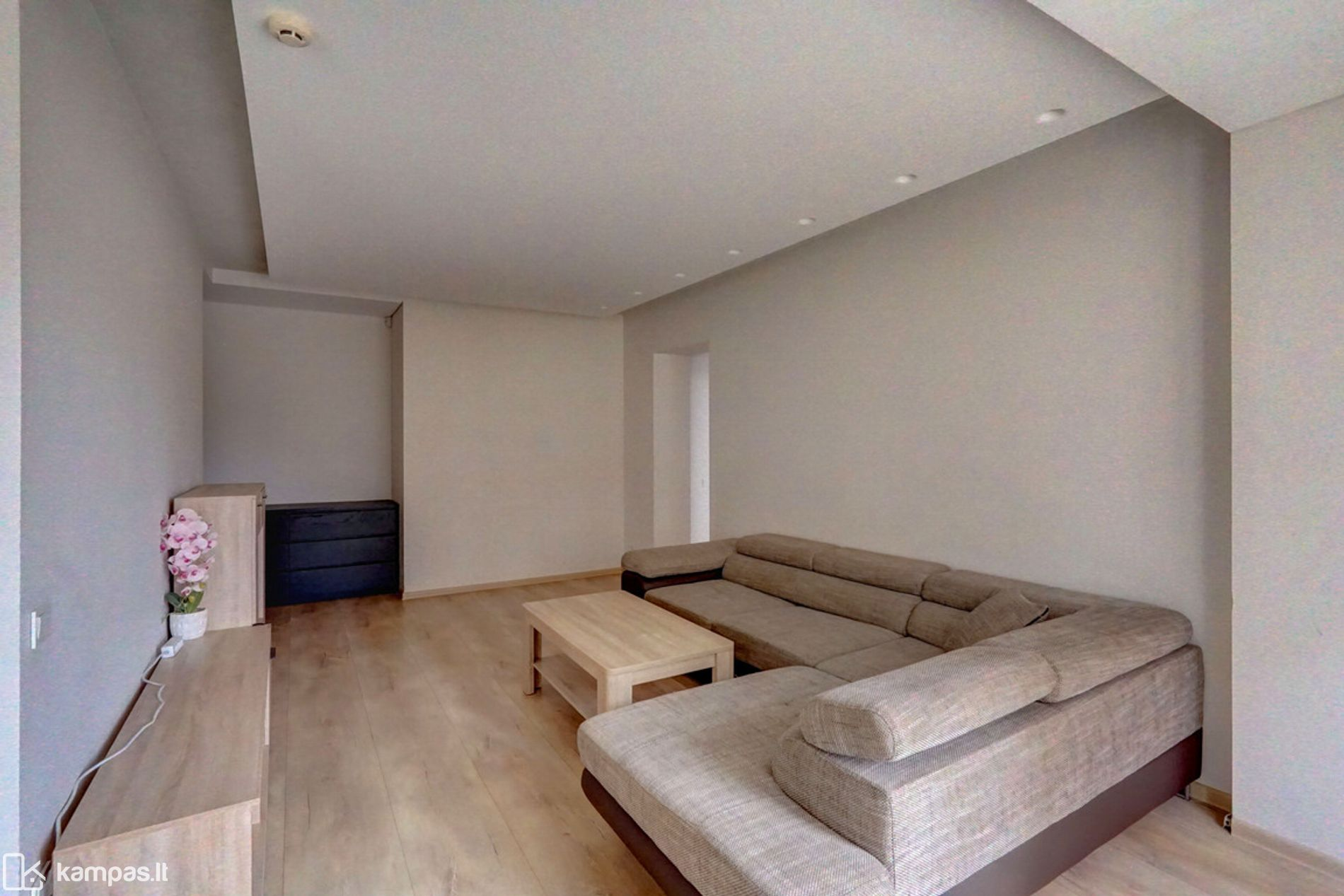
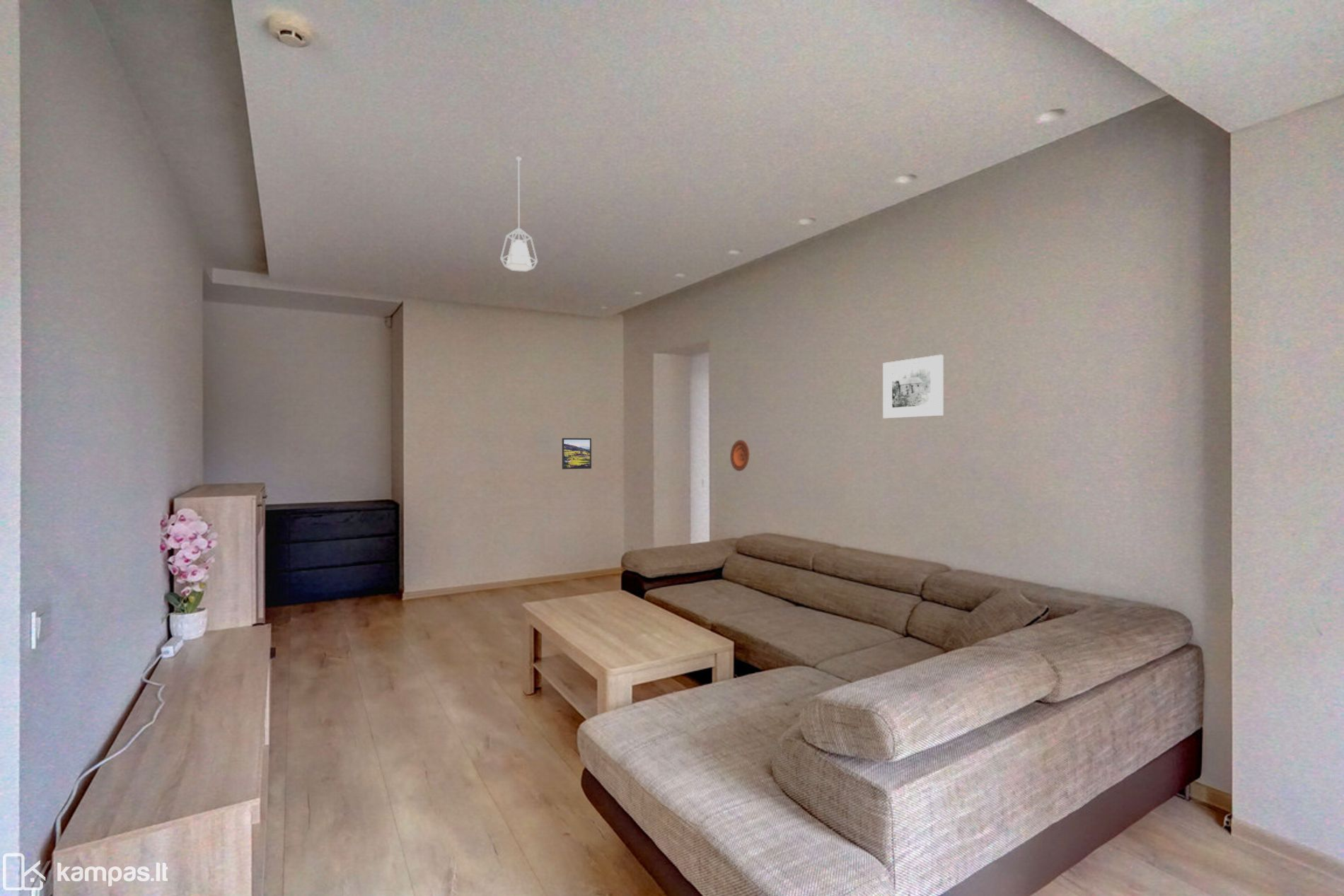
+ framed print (577, 453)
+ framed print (911, 388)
+ decorative plate (740, 455)
+ pendant lamp (519, 213)
